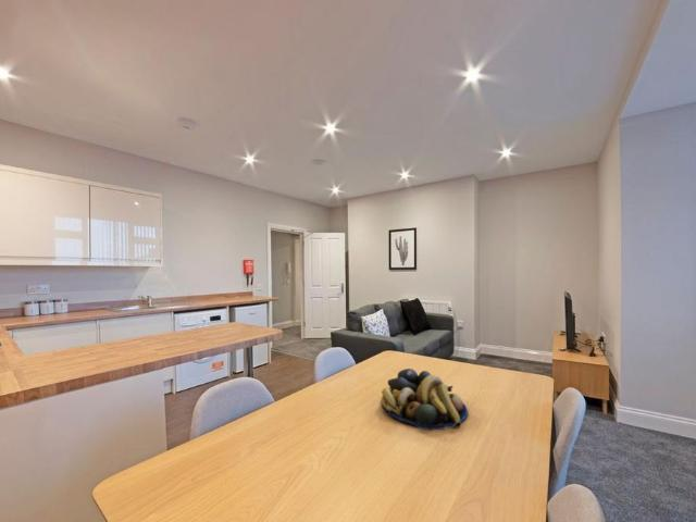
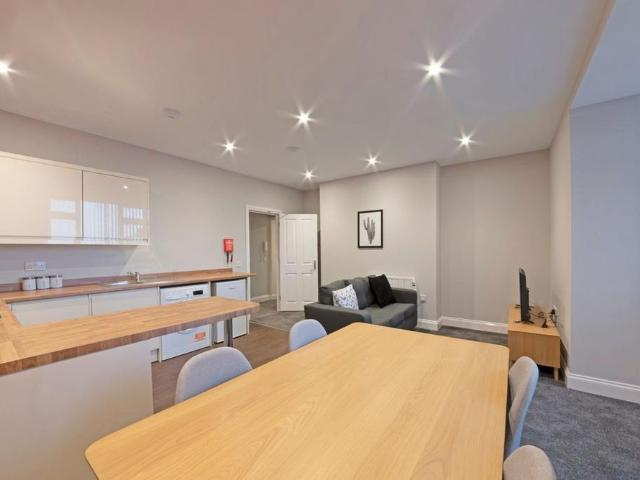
- fruit bowl (423, 390)
